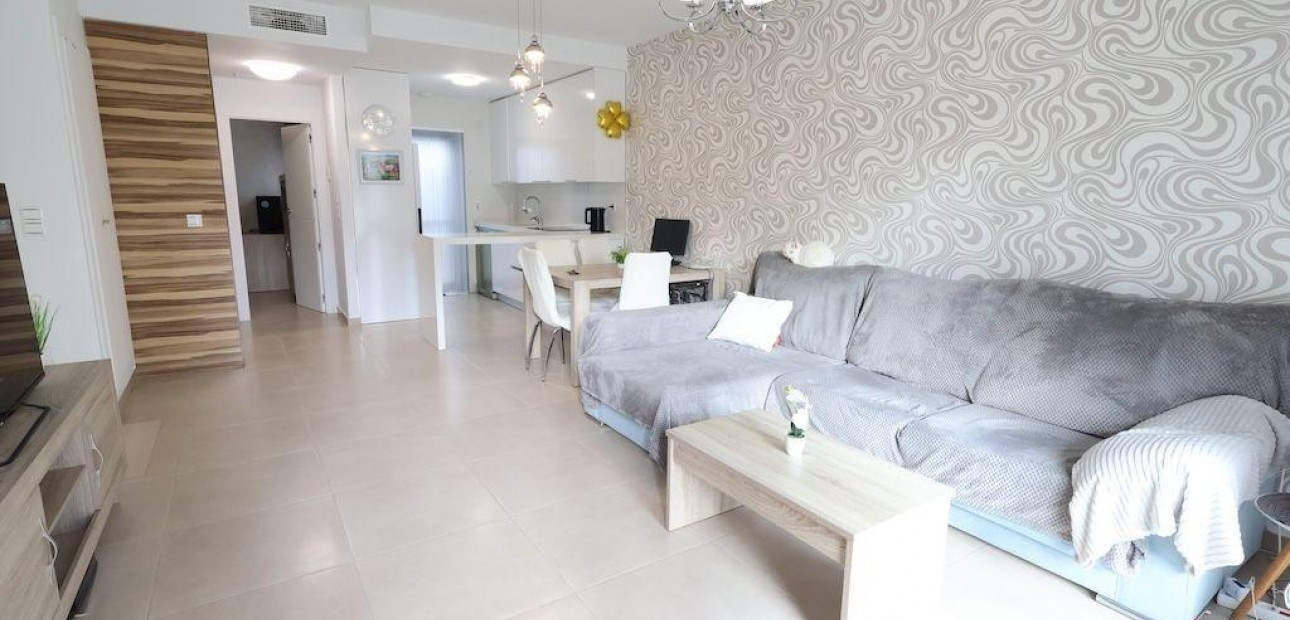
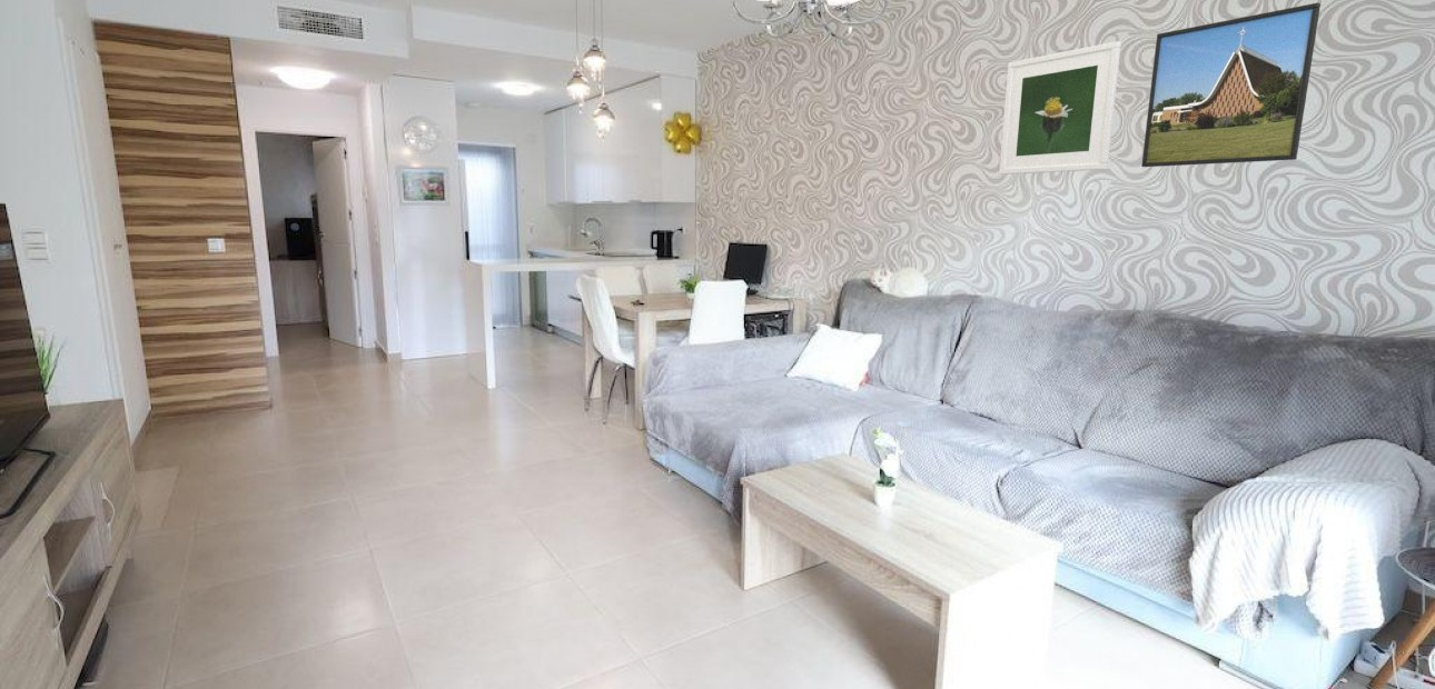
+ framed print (1221, 92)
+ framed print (1055, 113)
